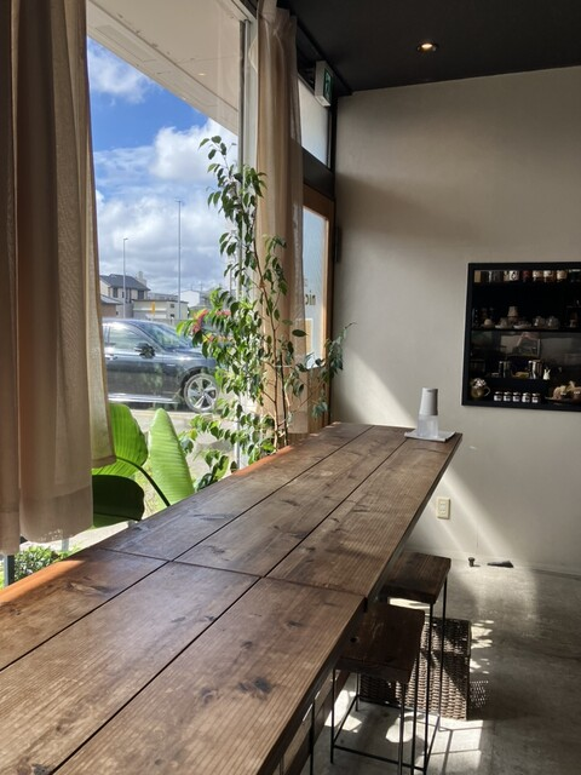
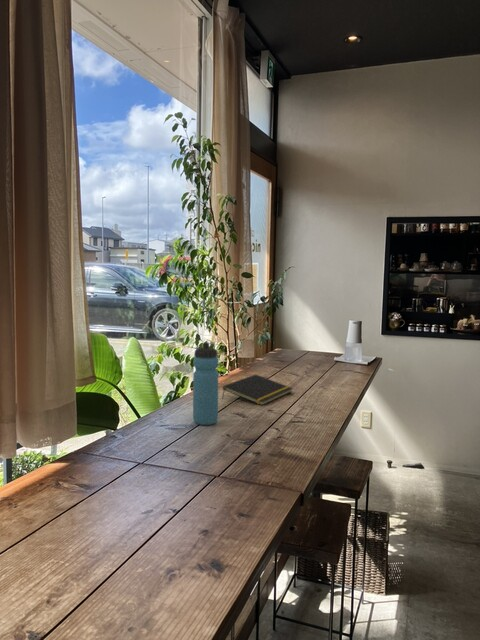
+ water bottle (205, 382)
+ notepad (258, 388)
